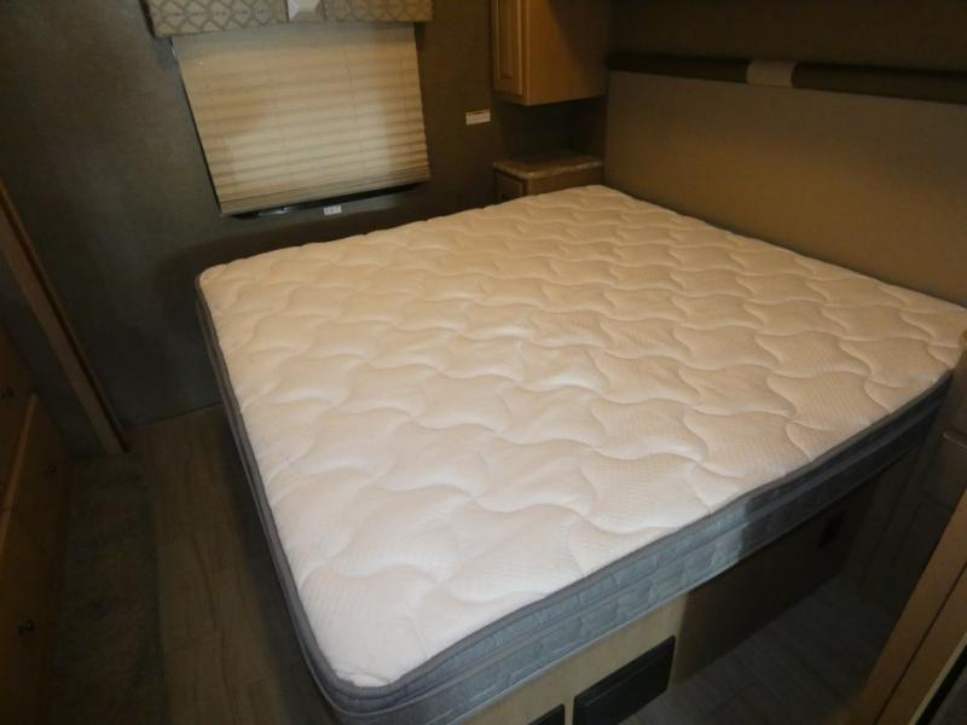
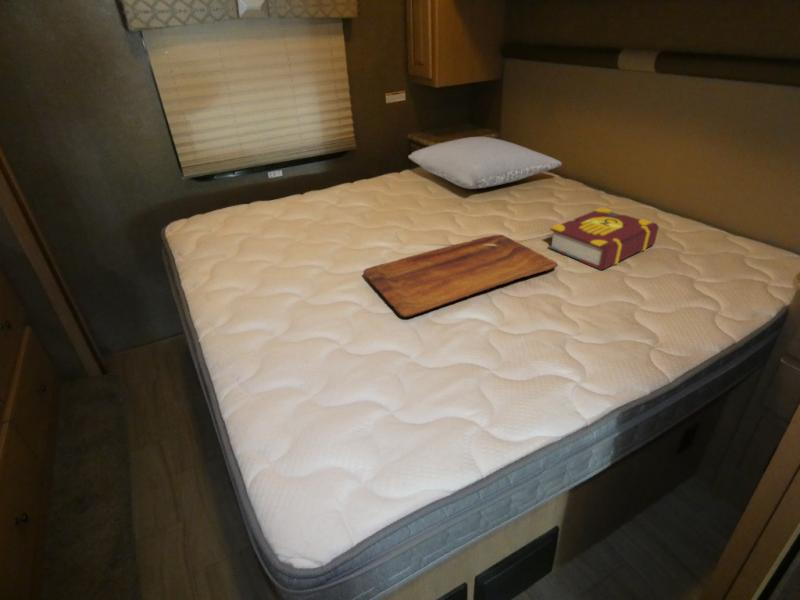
+ book (604, 235)
+ pillow (480, 160)
+ tray (459, 270)
